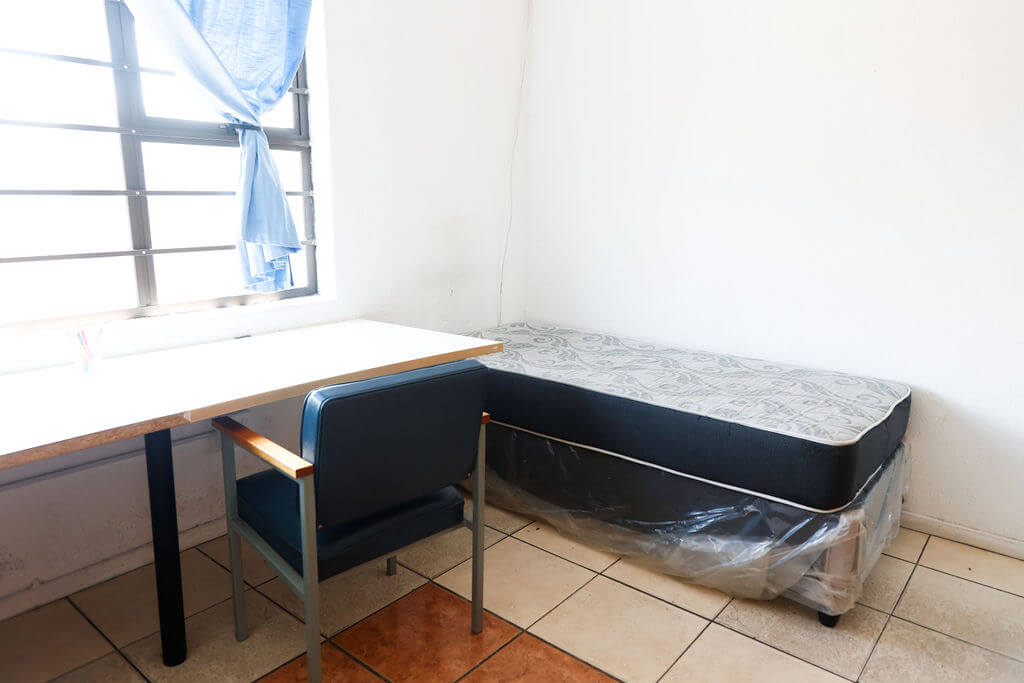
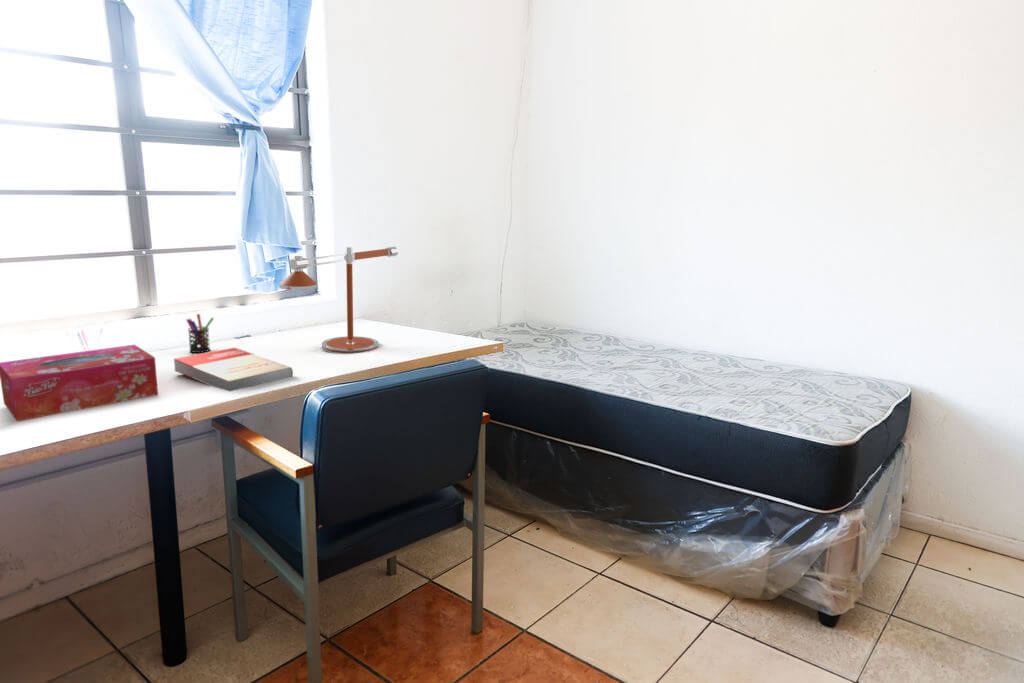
+ pen holder (201, 331)
+ tissue box (81, 379)
+ desk lamp (347, 299)
+ book (233, 368)
